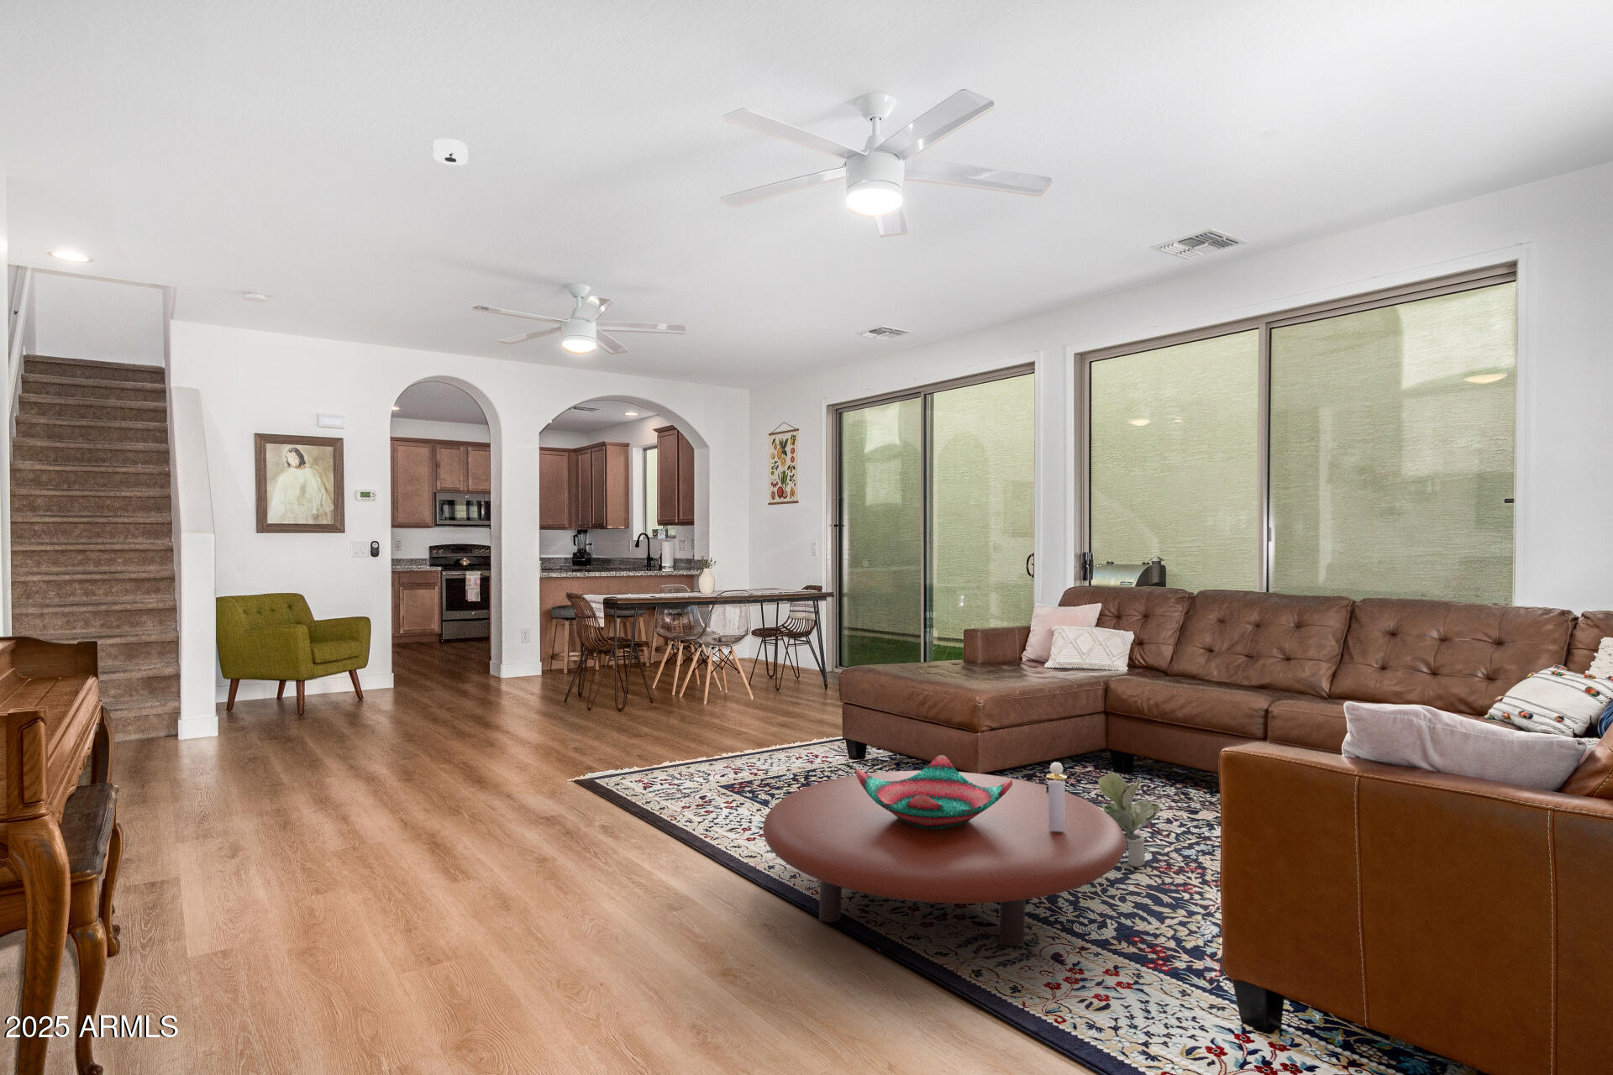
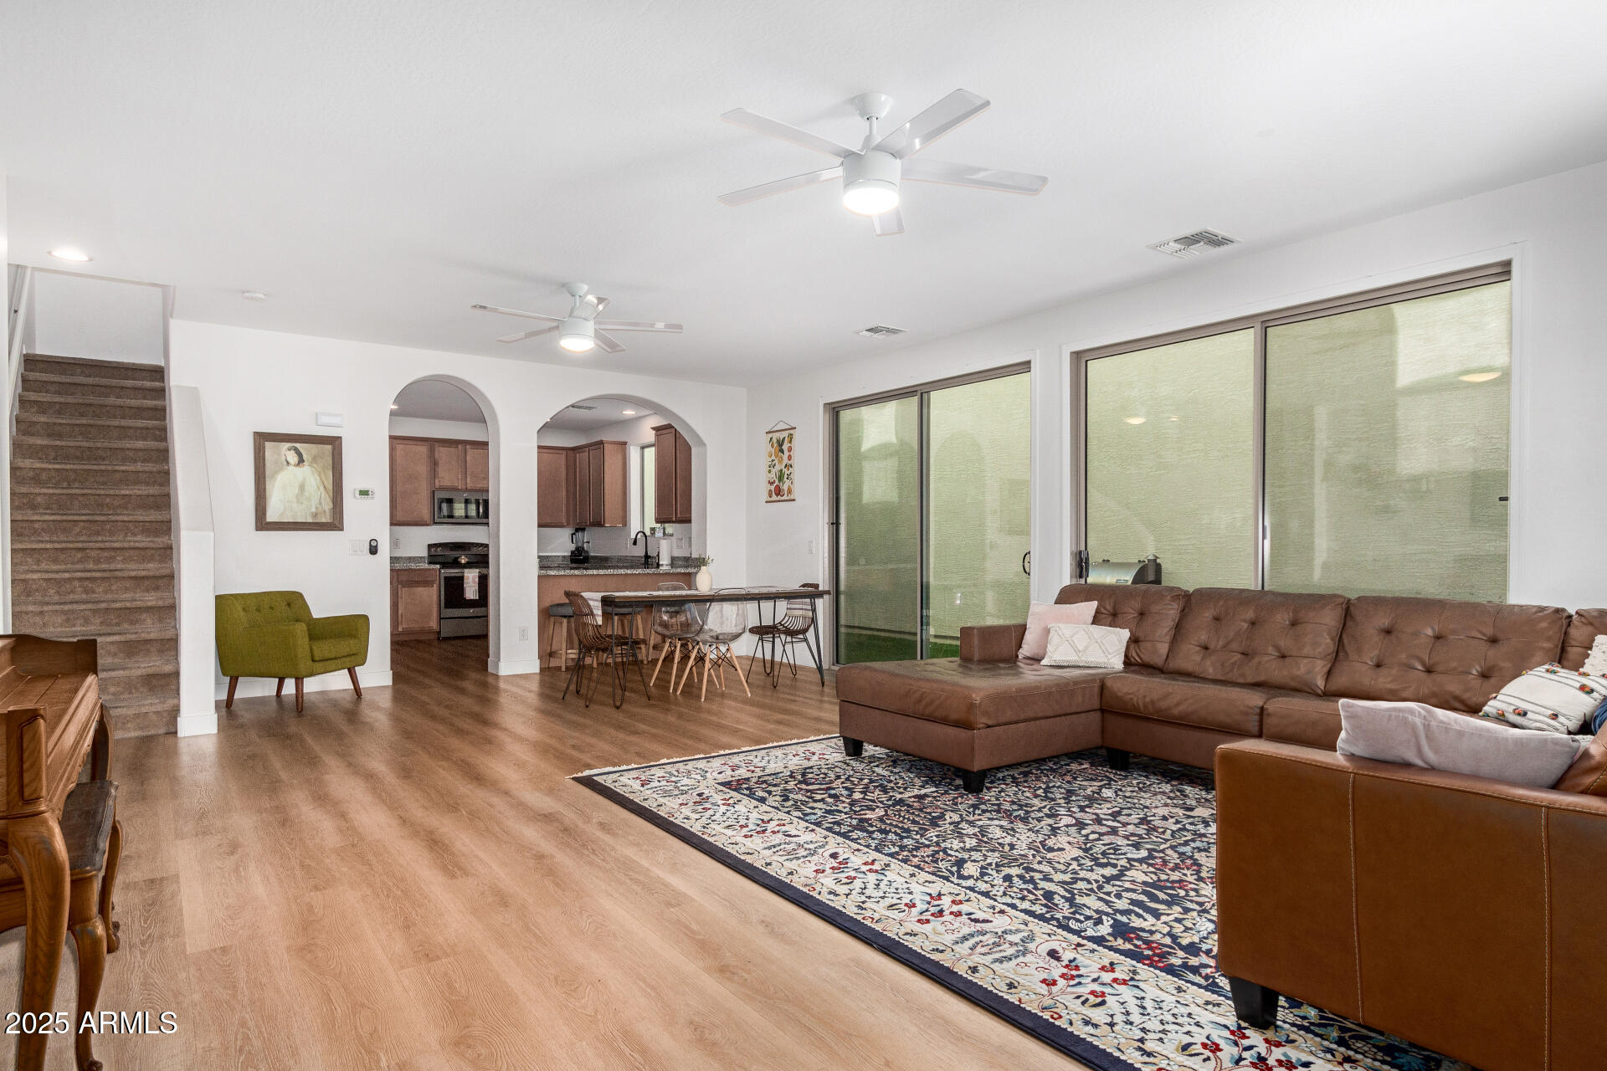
- decorative bowl (933, 795)
- potted plant (1123, 816)
- coffee table (940, 854)
- perfume bottle (1056, 795)
- smoke detector (450, 152)
